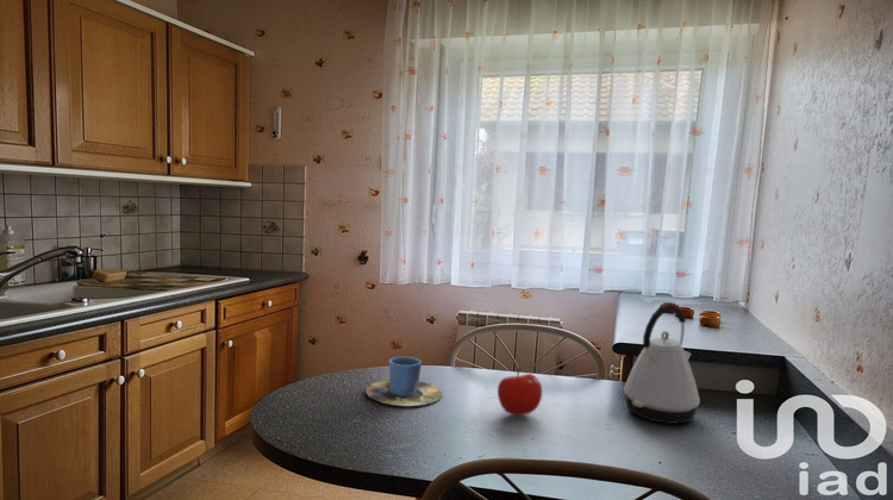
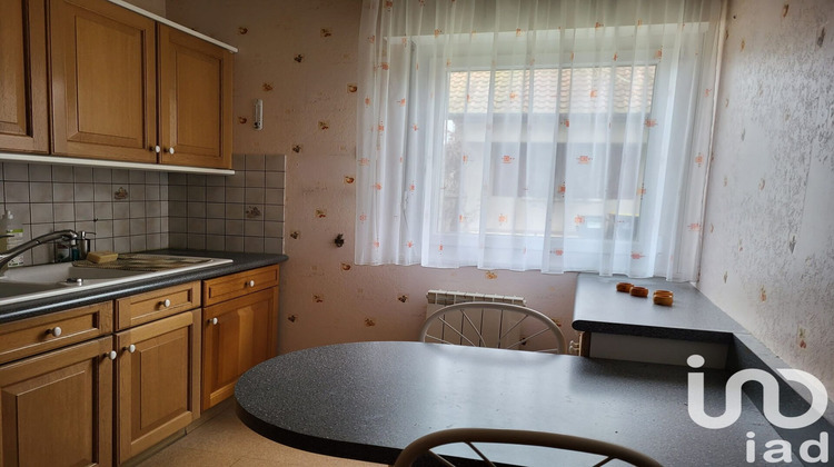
- kettle (664, 358)
- fruit (519, 392)
- cup (405, 376)
